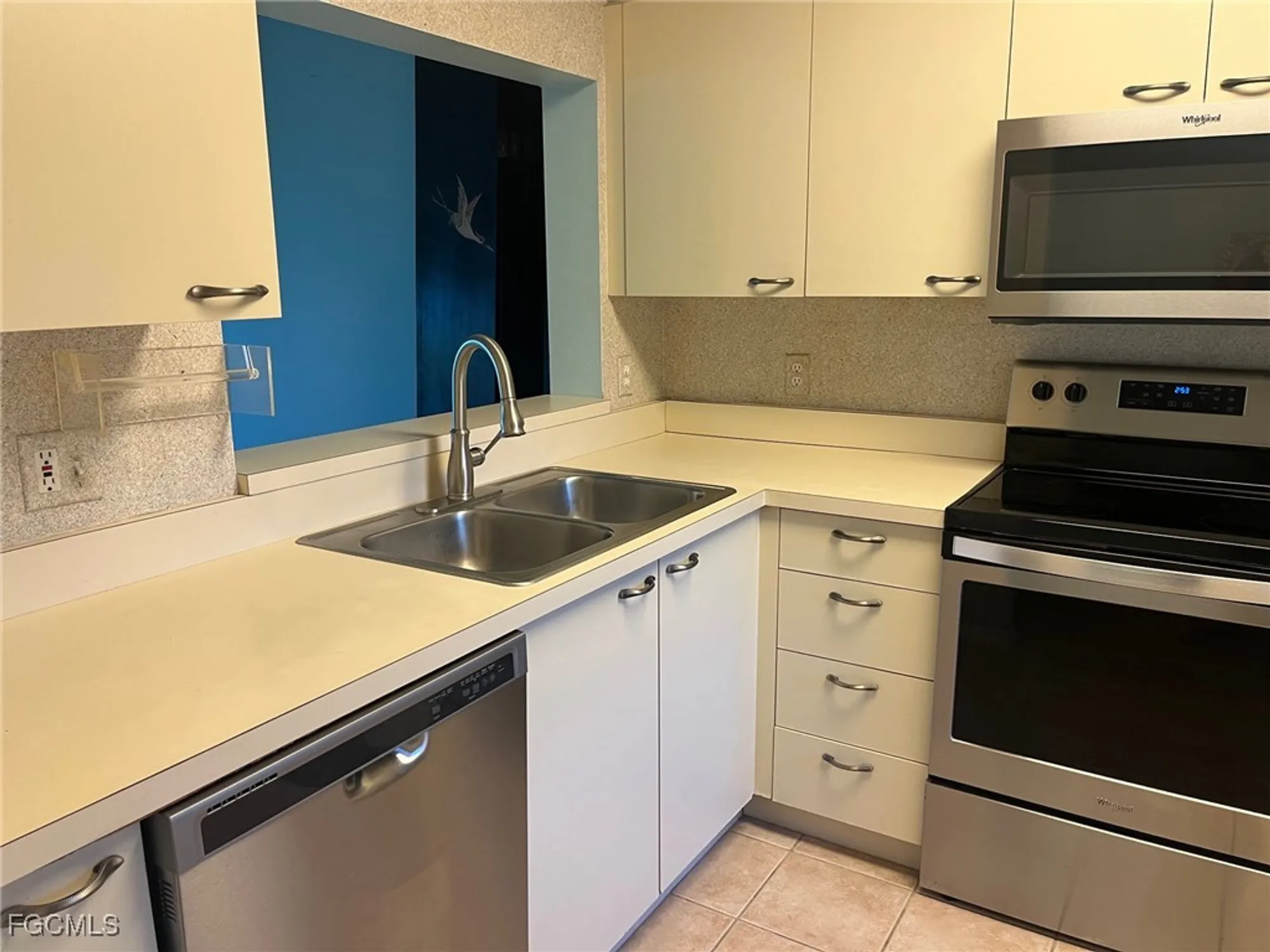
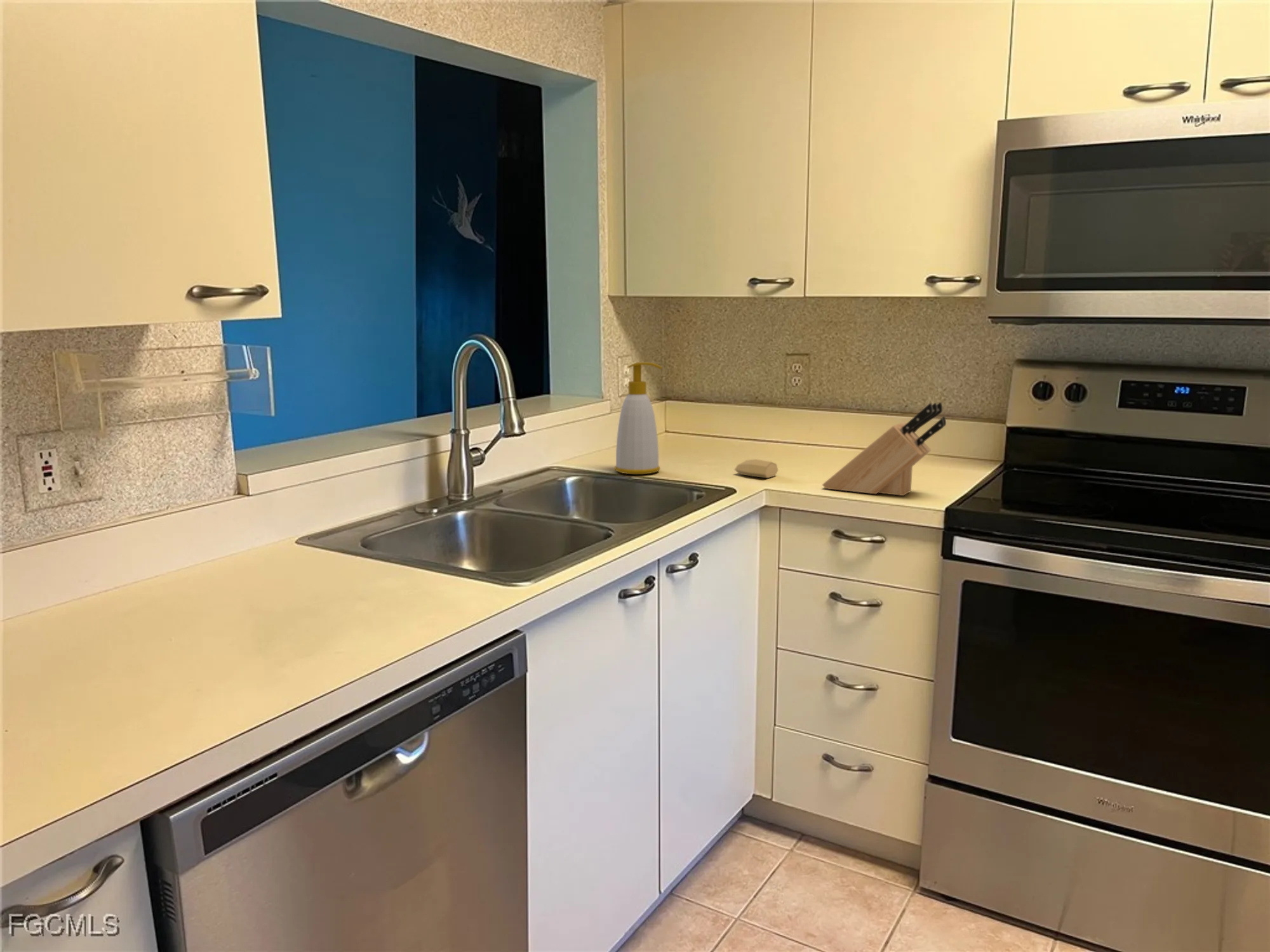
+ soap bottle (638, 417)
+ knife block (885, 446)
+ soap bar (754, 466)
